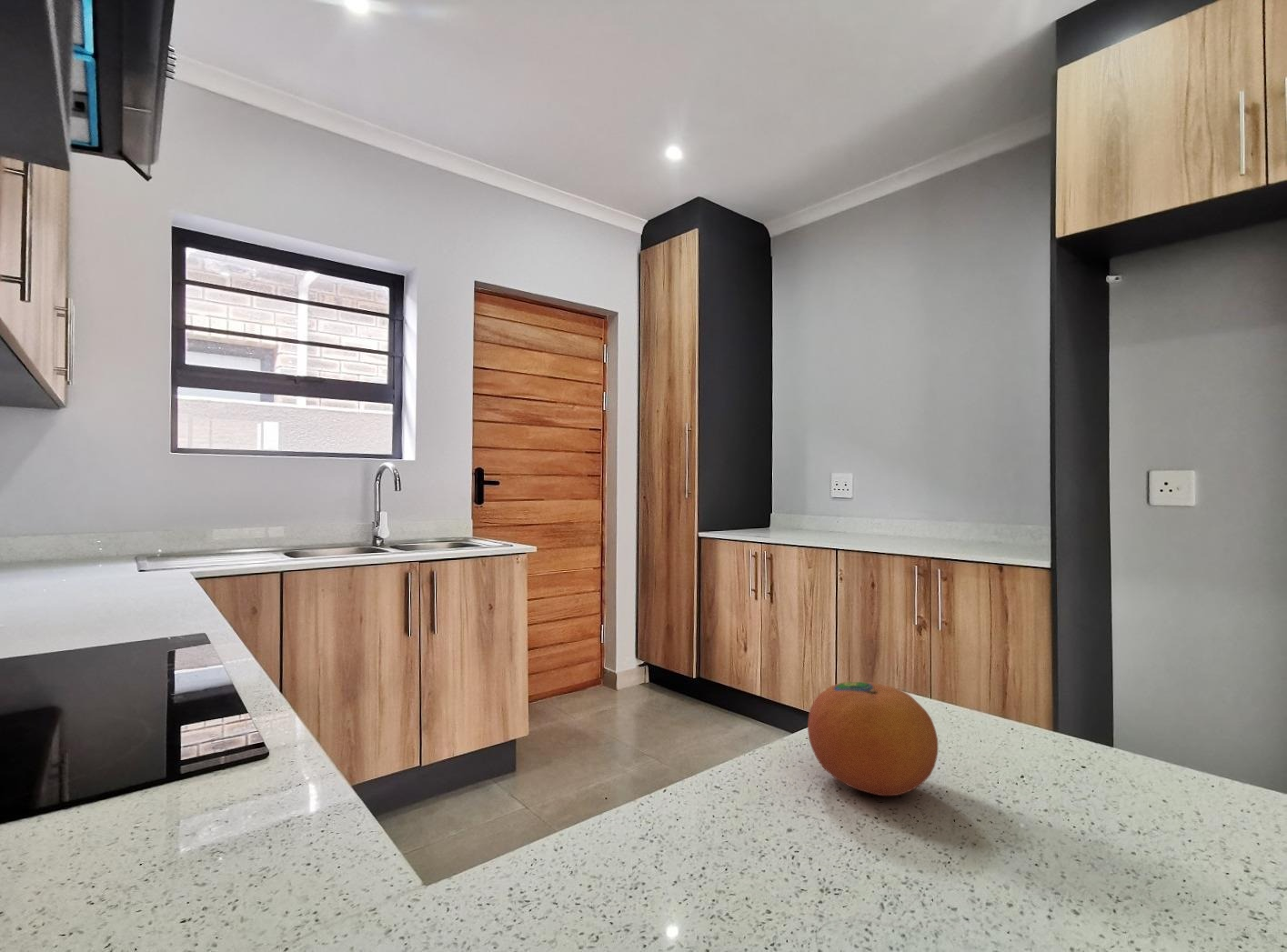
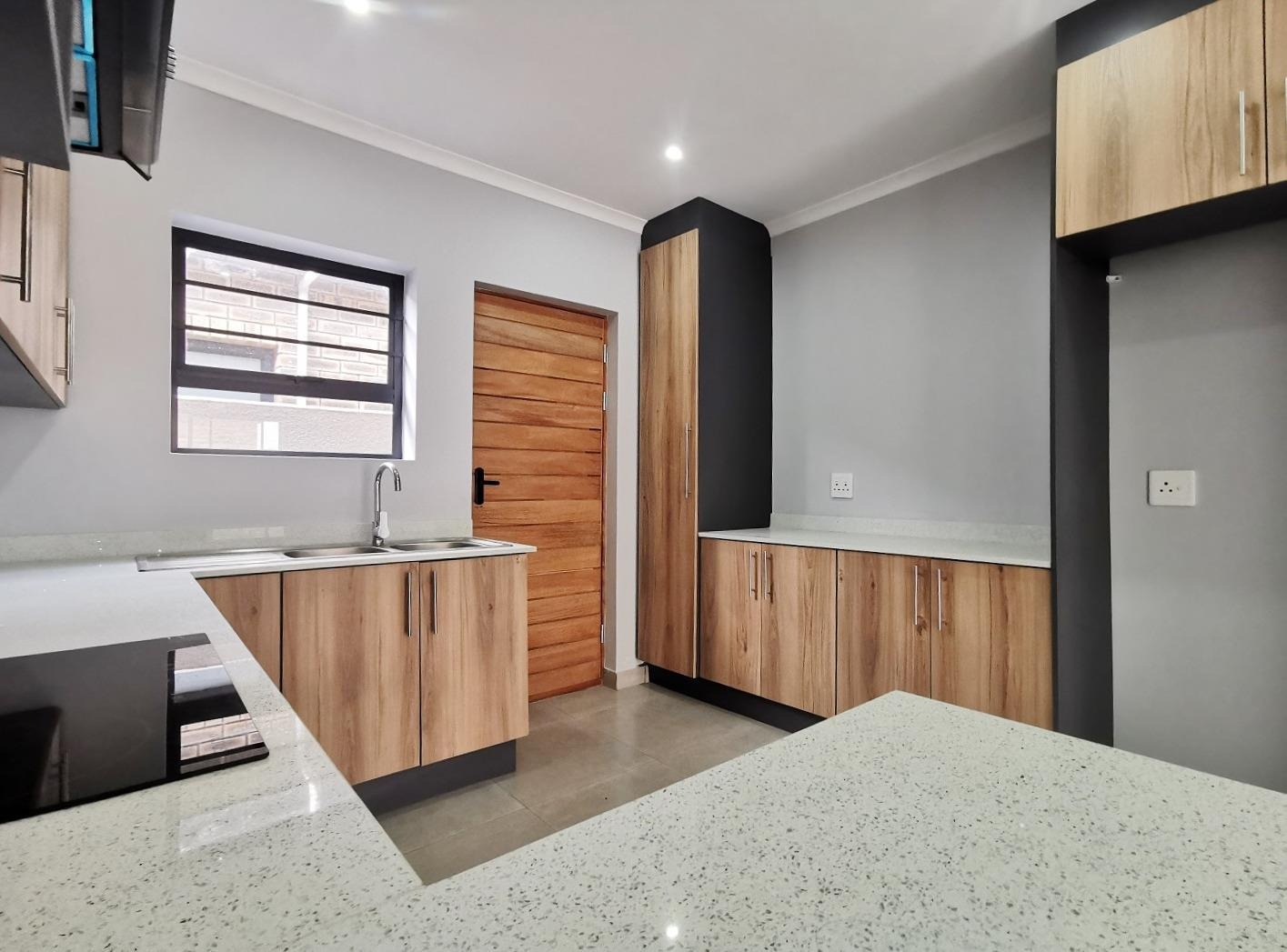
- fruit (870, 736)
